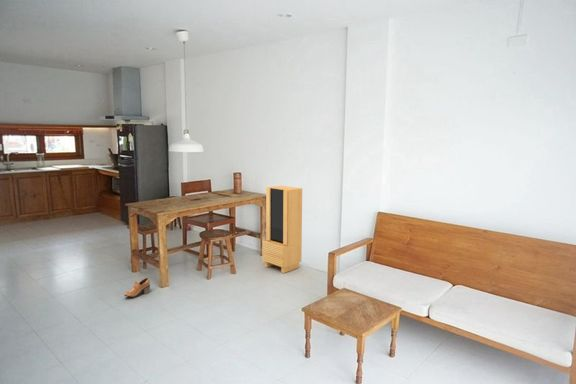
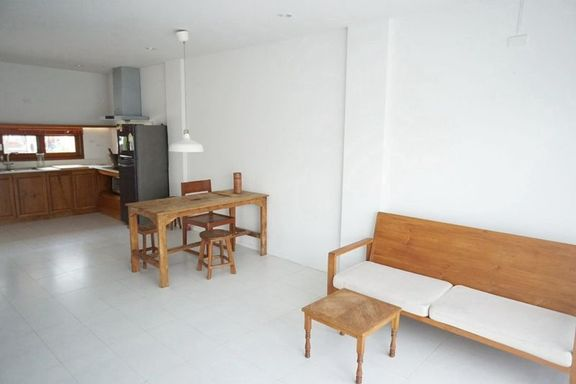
- storage cabinet (281, 228)
- shoe (137, 288)
